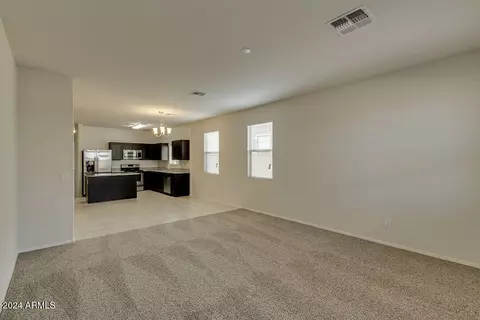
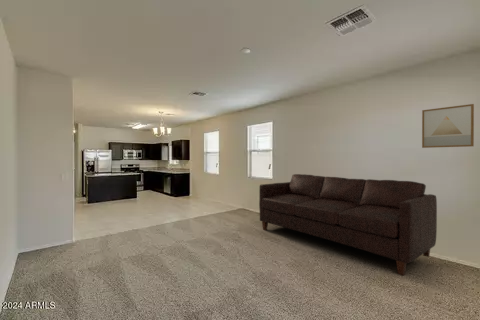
+ sofa (332, 209)
+ wall art (446, 127)
